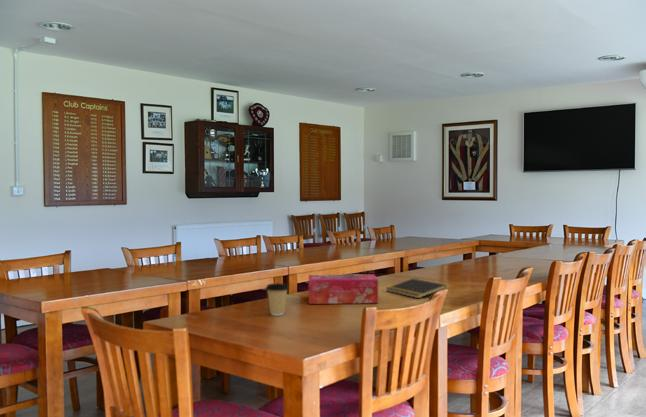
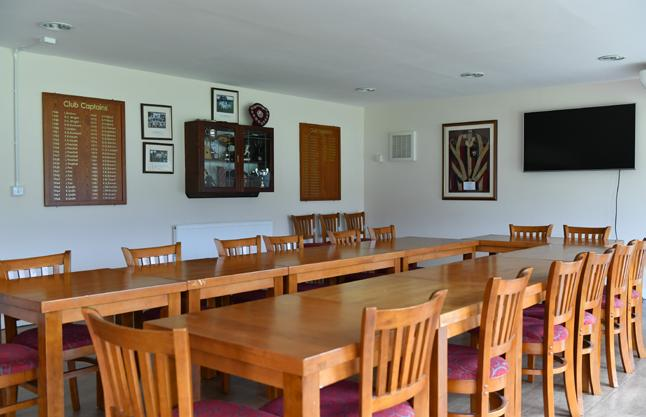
- coffee cup (277, 298)
- notepad (415, 287)
- tissue box (342, 288)
